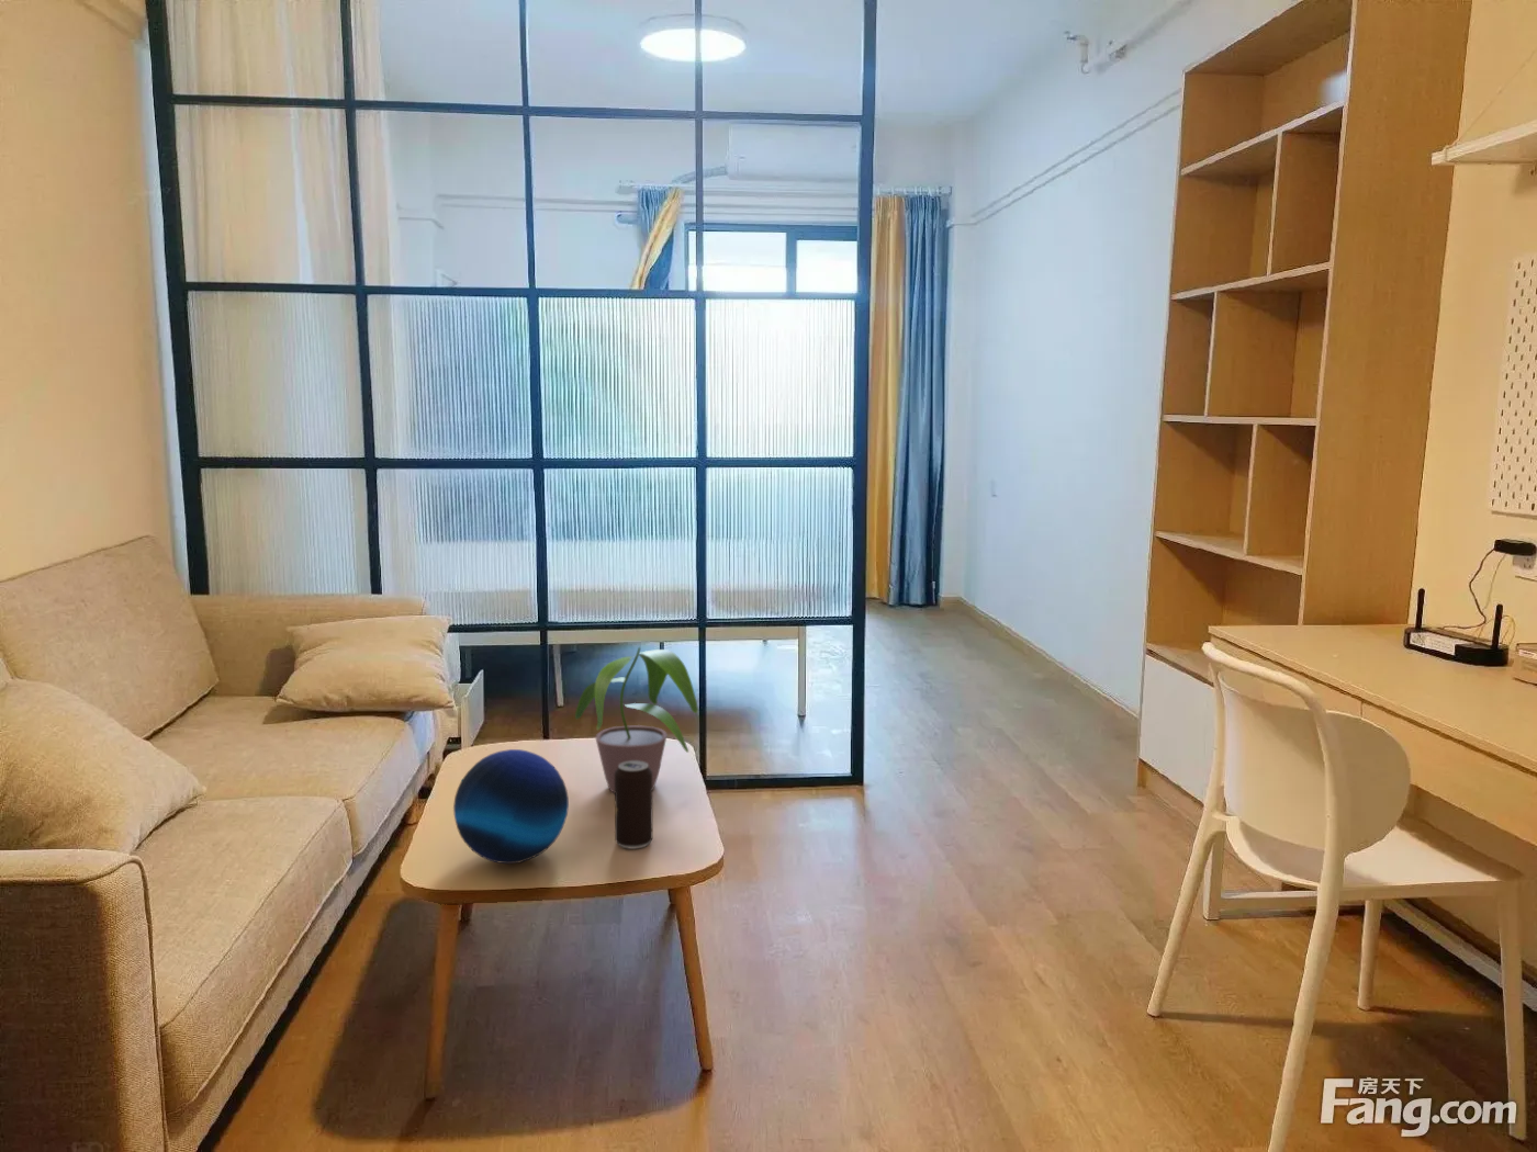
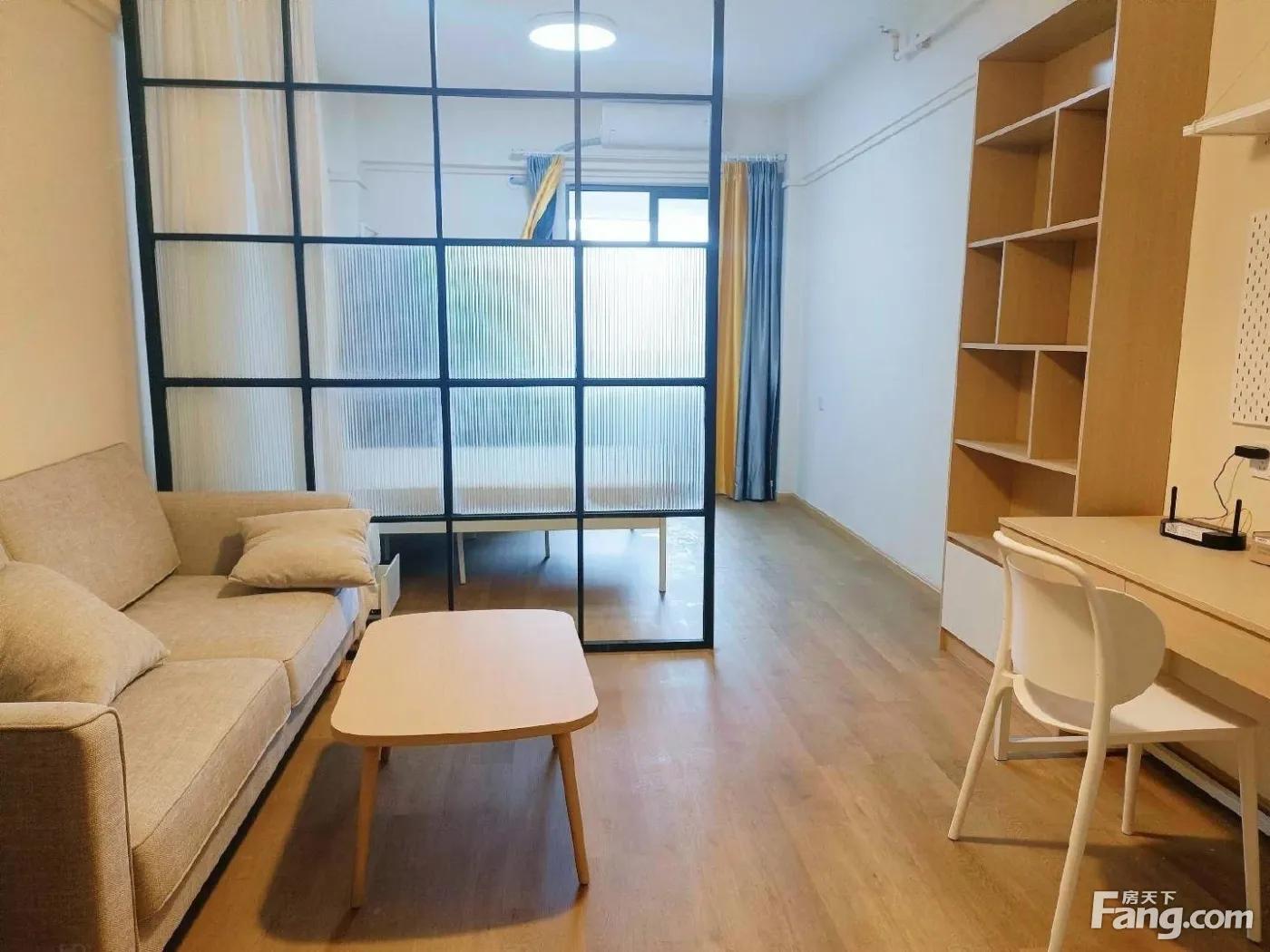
- beverage can (633, 803)
- decorative orb (512, 805)
- potted plant (624, 719)
